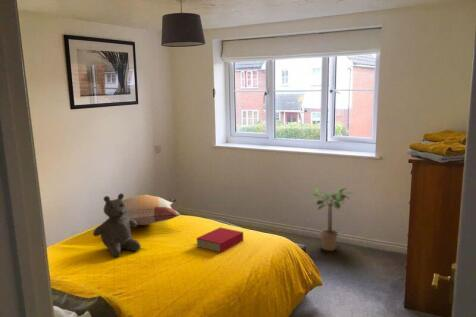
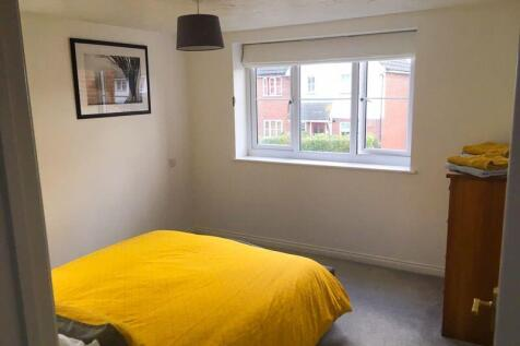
- teddy bear (118, 223)
- potted plant (331, 216)
- book (220, 239)
- decorative pillow (144, 209)
